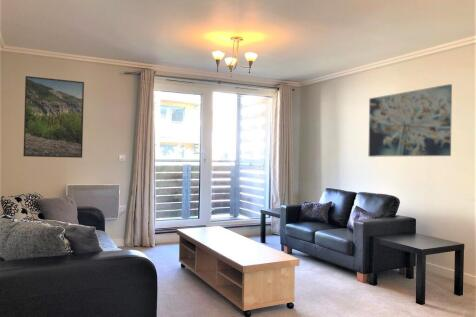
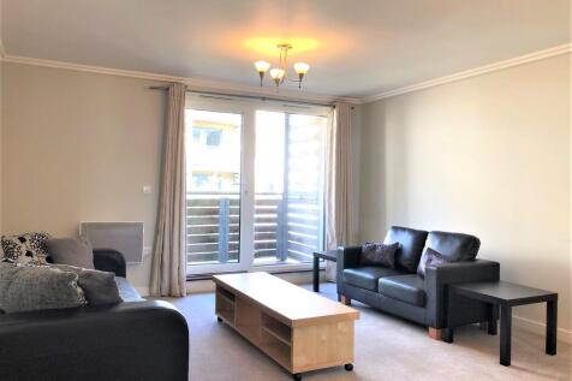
- wall art (405, 124)
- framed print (54, 118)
